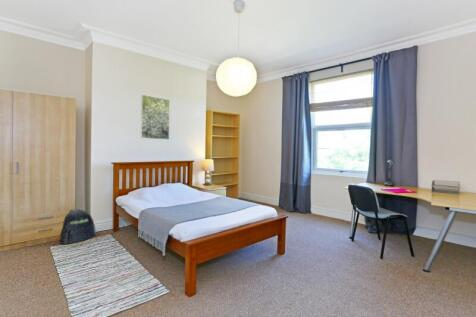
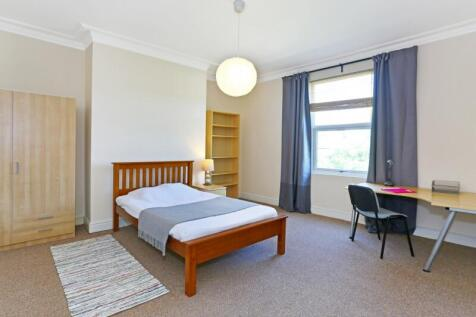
- backpack (78, 224)
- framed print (155, 118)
